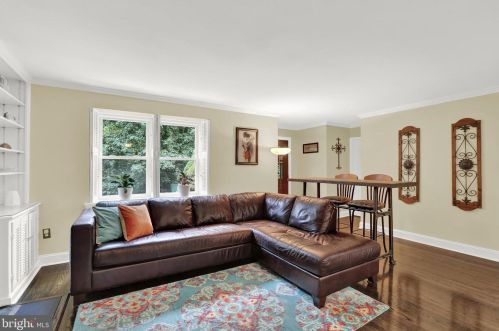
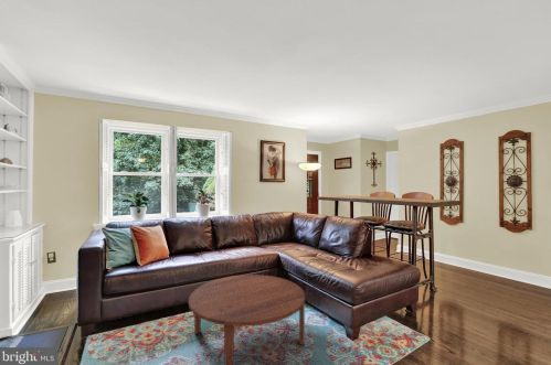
+ coffee table (247, 315)
